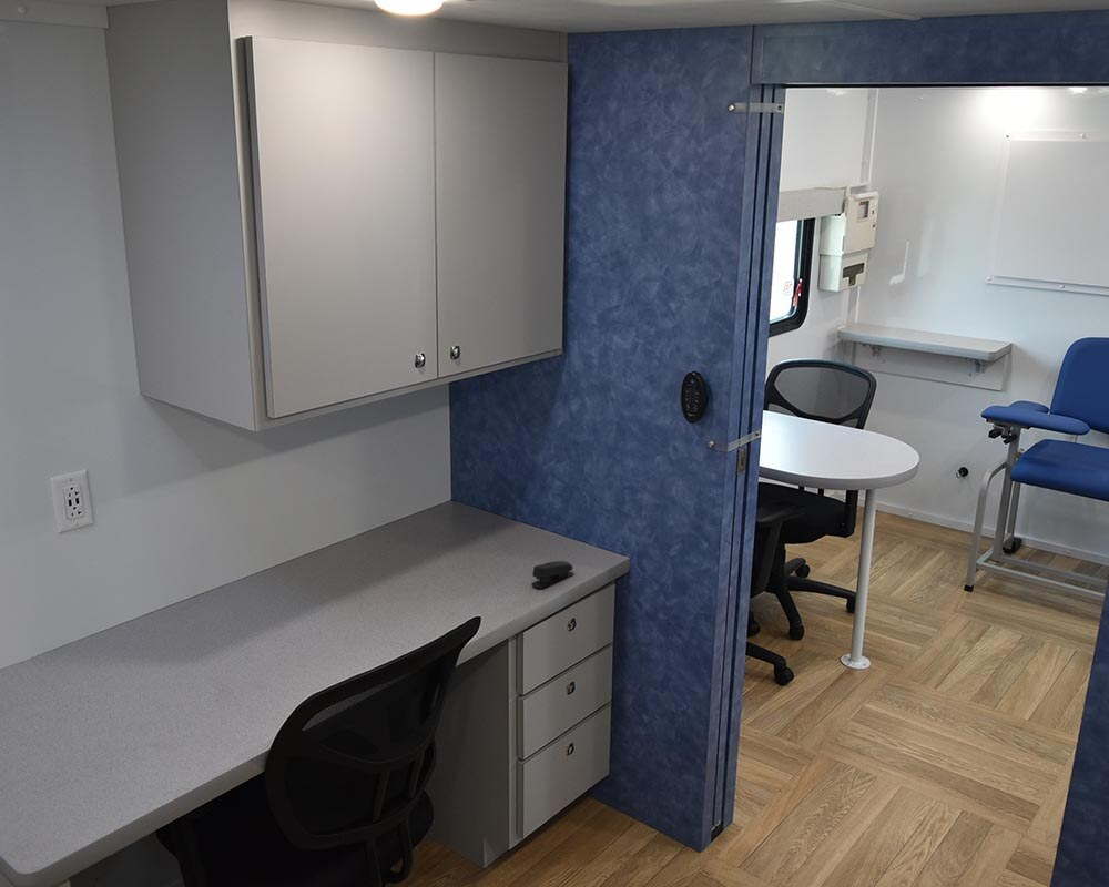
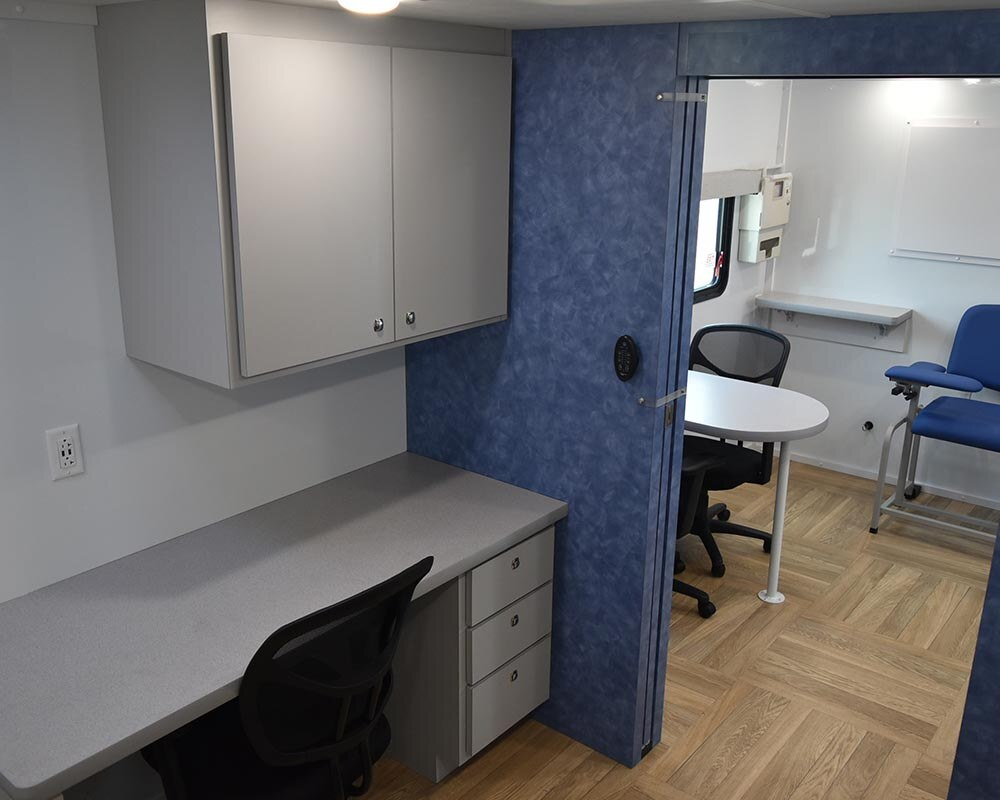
- stapler (552, 570)
